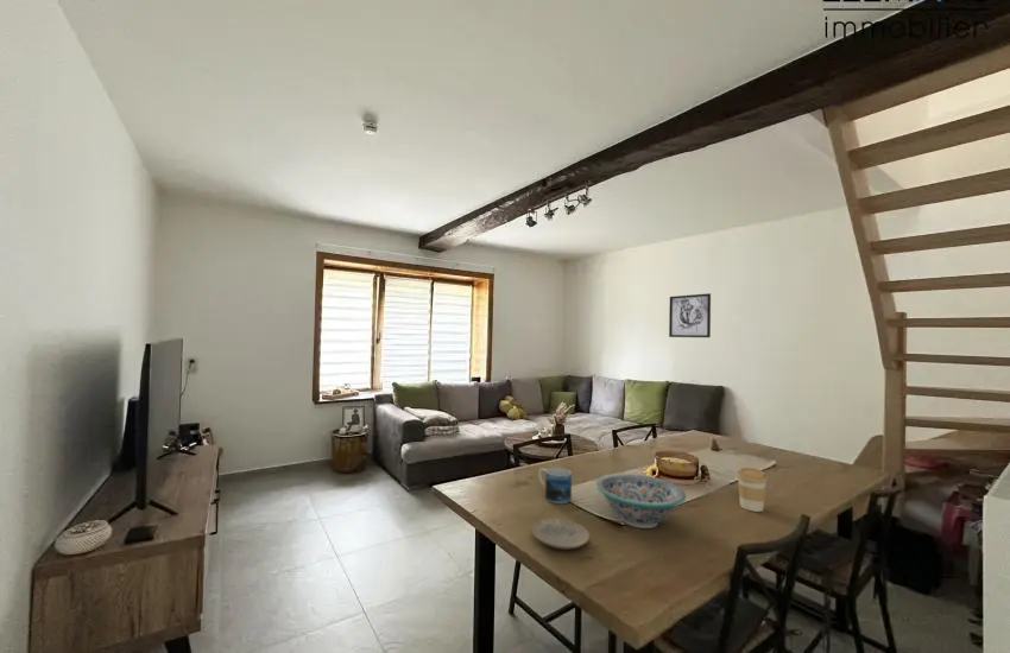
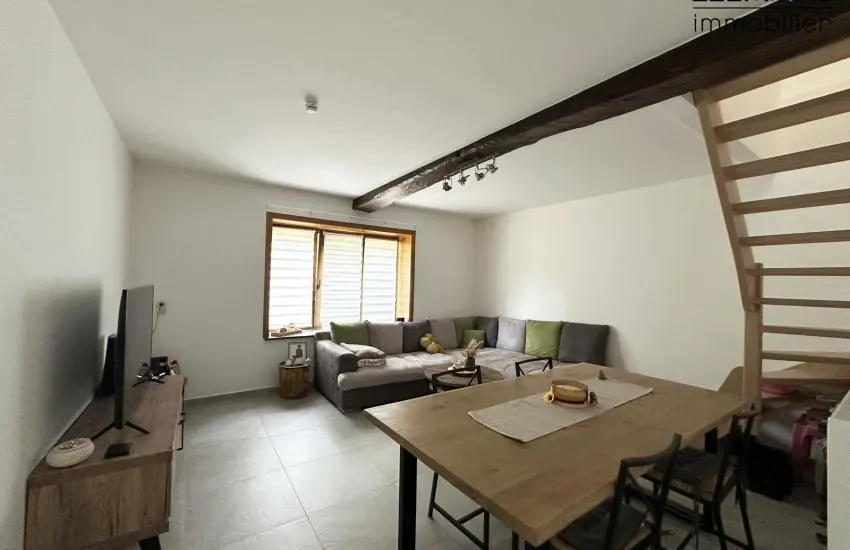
- plate (560, 535)
- mug (553, 483)
- wall art (688, 316)
- decorative bowl (638, 503)
- coffee cup (751, 488)
